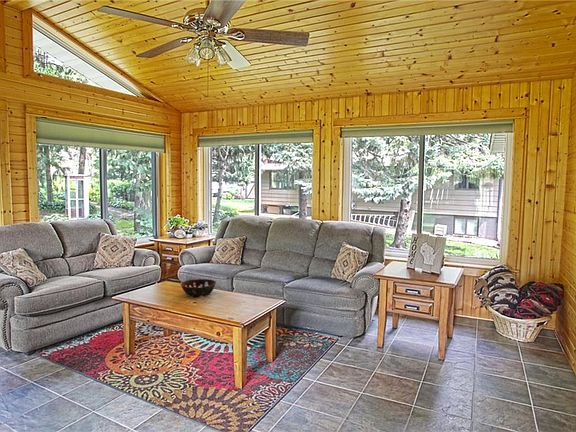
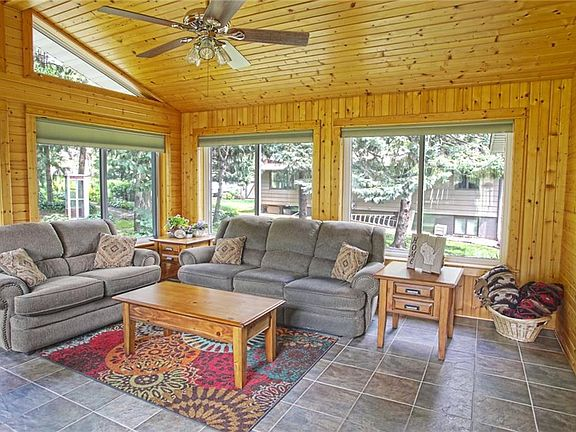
- decorative bowl (198, 288)
